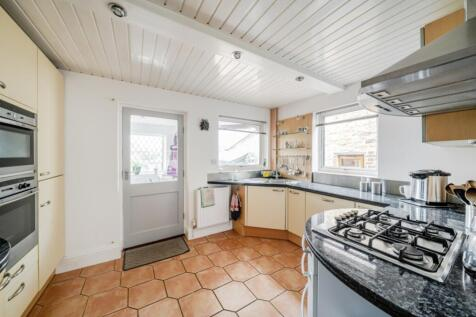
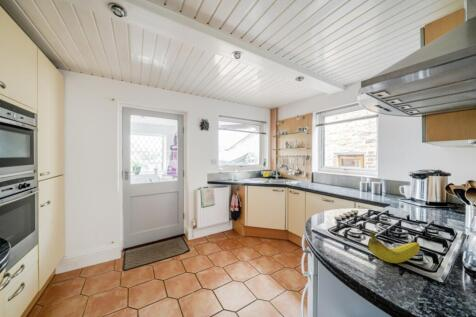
+ fruit (393, 248)
